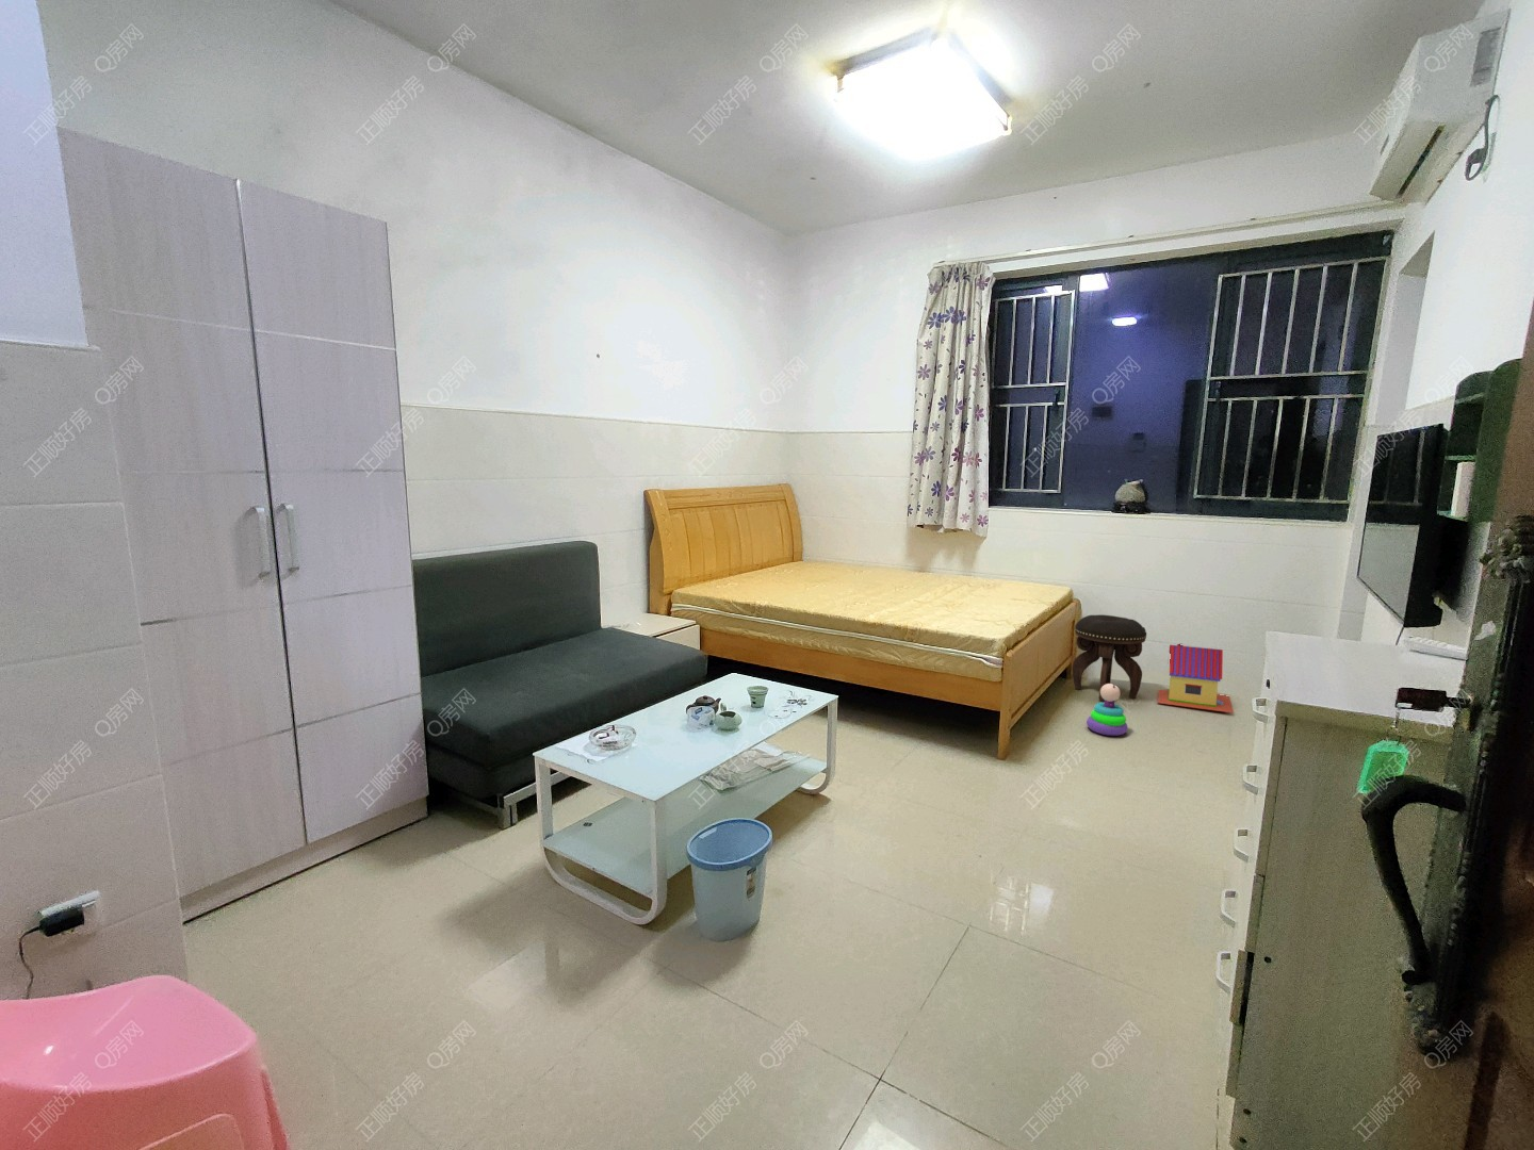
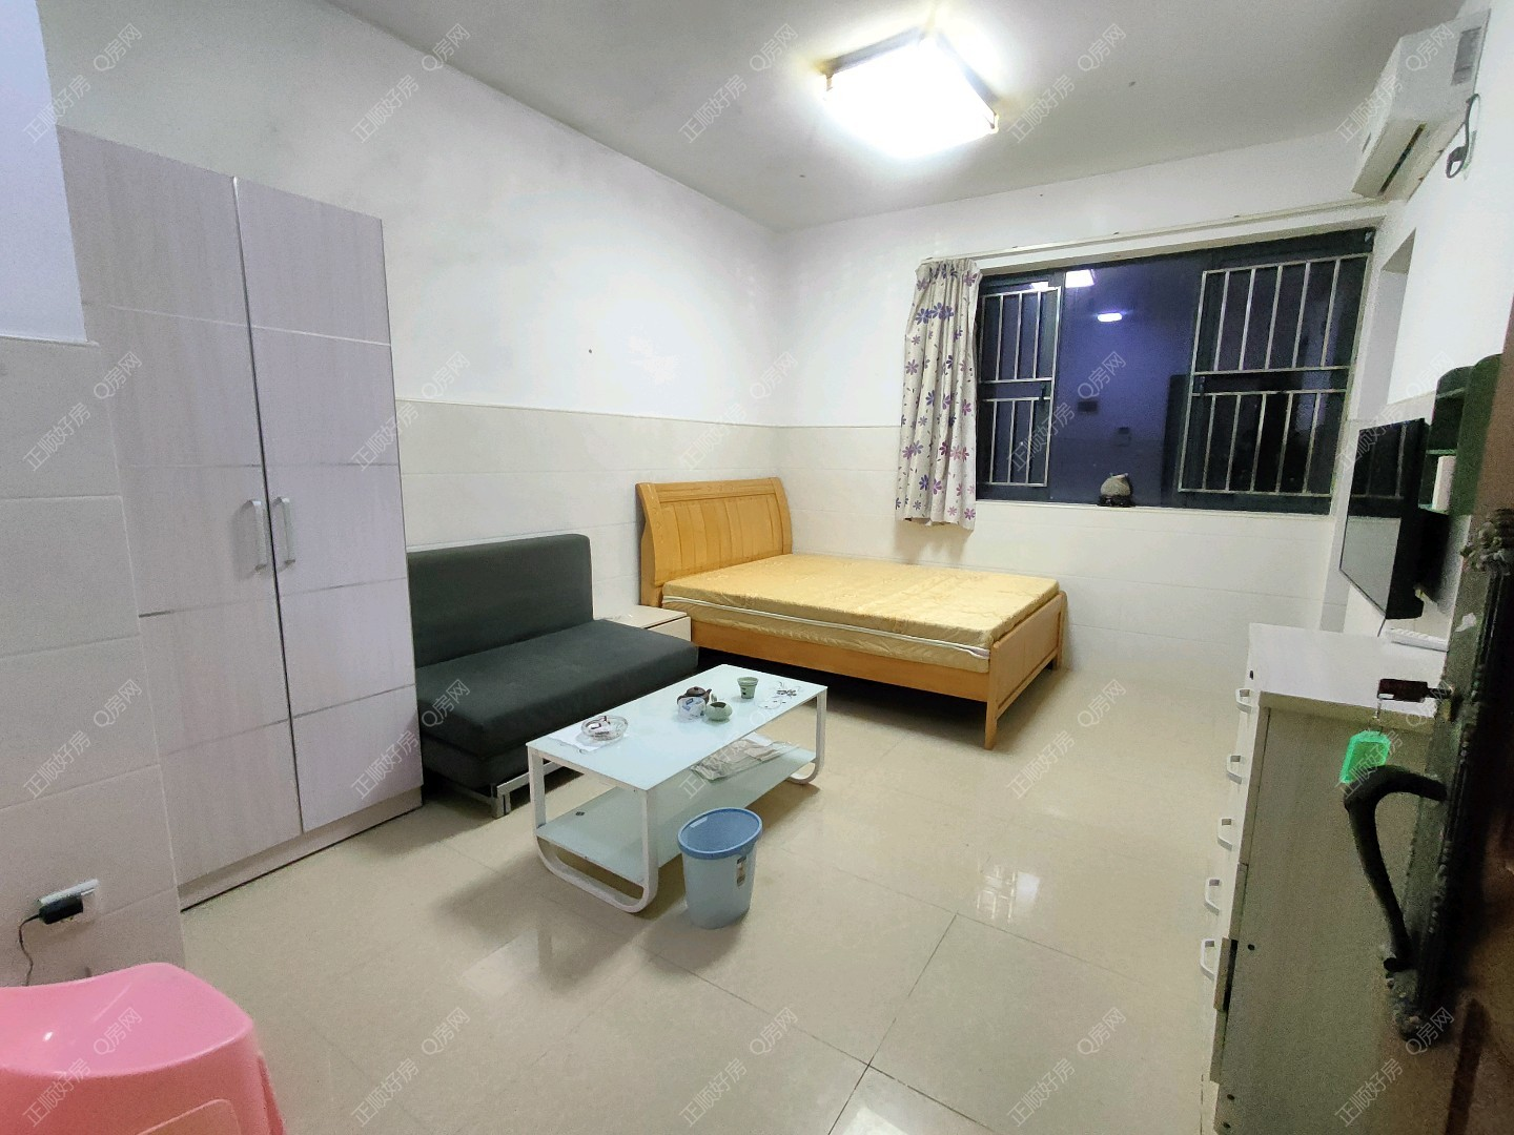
- stacking toy (1108, 705)
- footstool (1106, 656)
- toy house (1196, 673)
